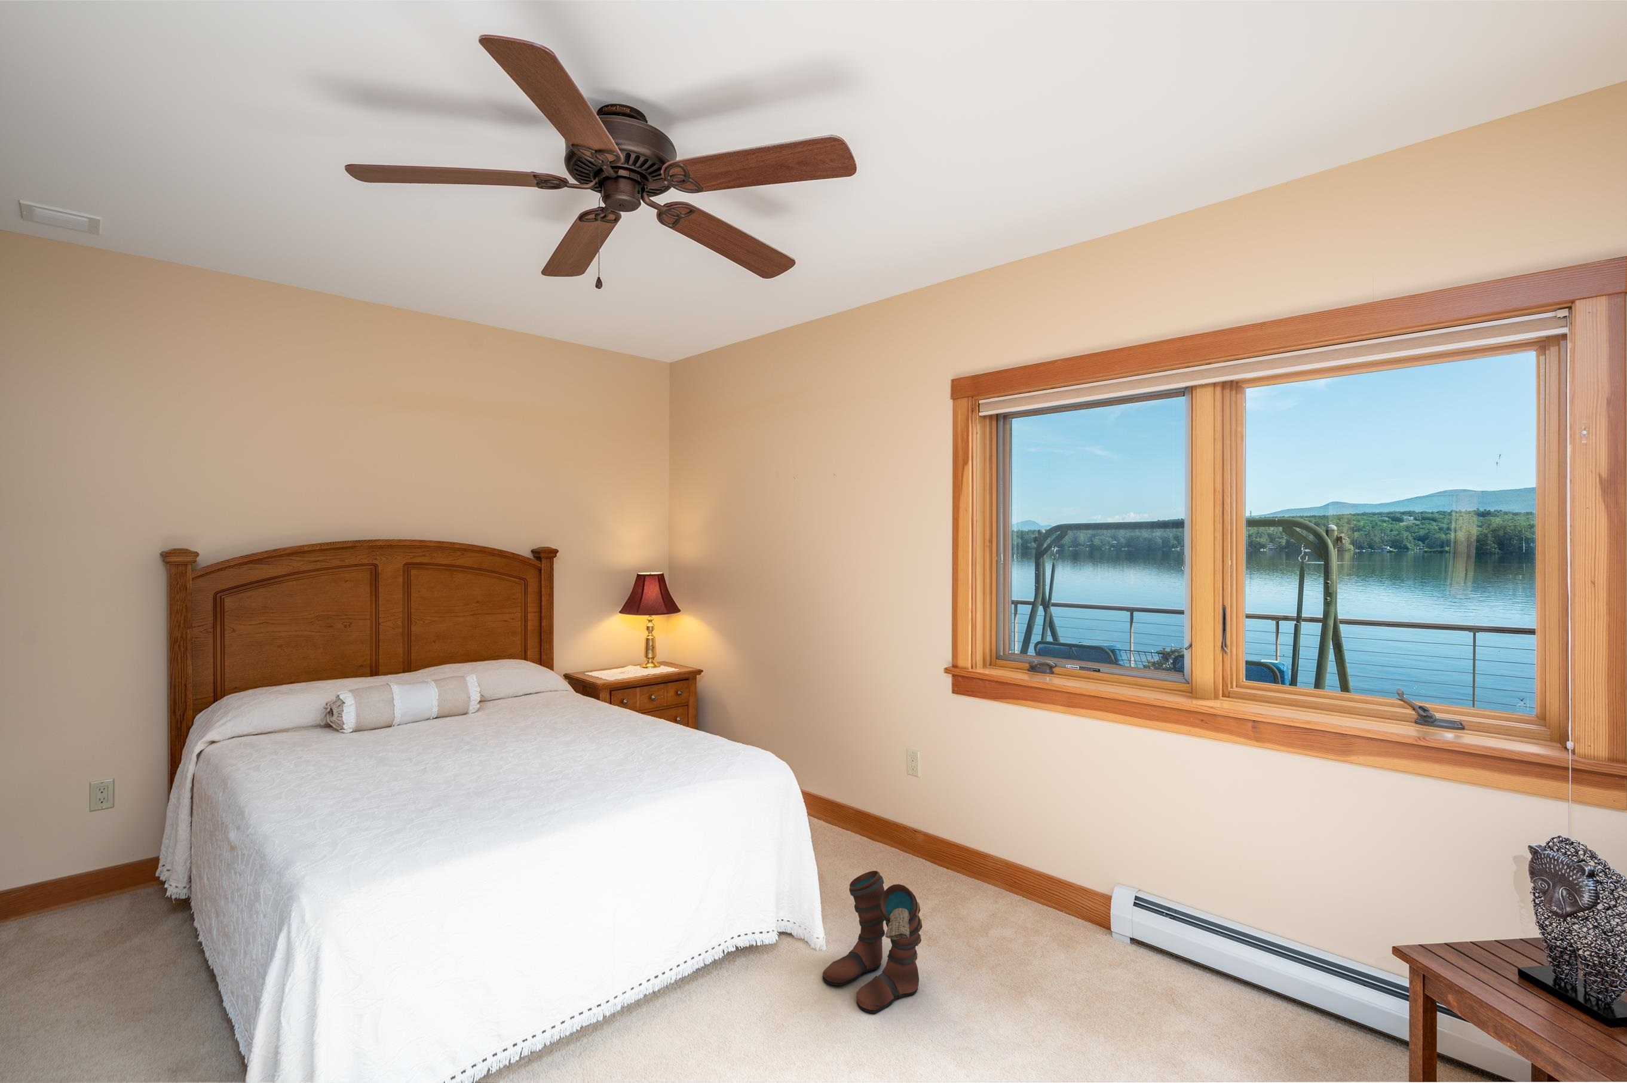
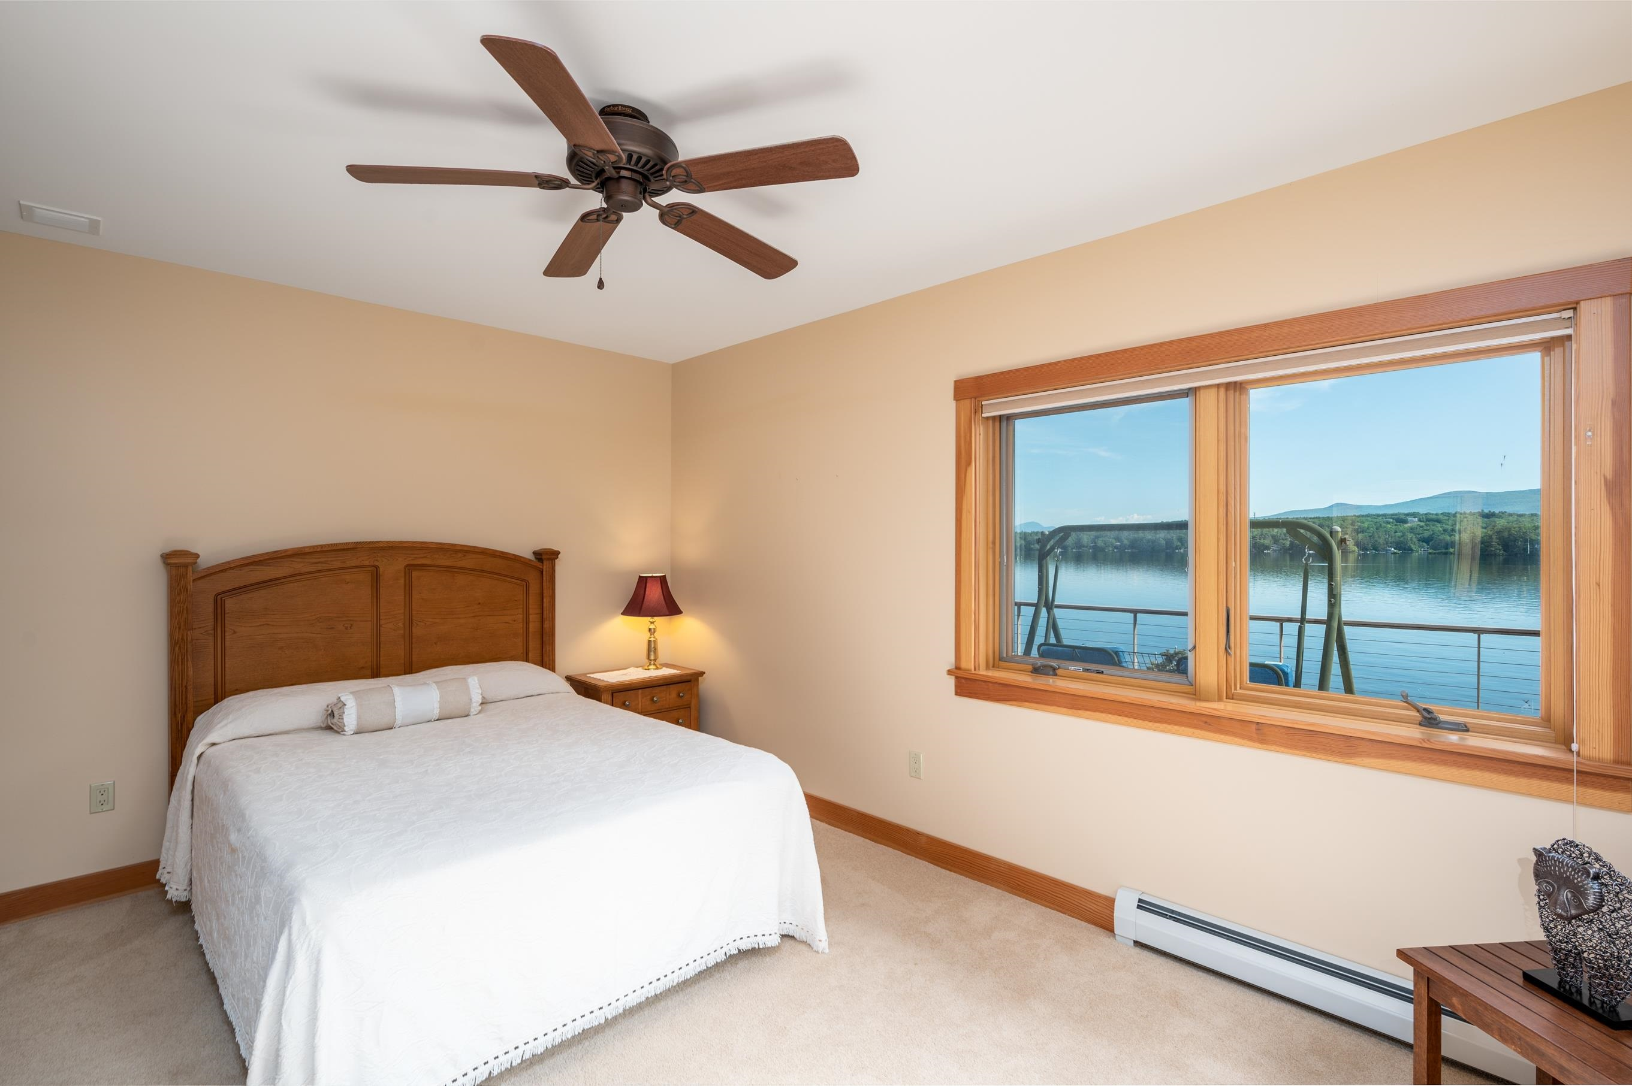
- boots (880, 936)
